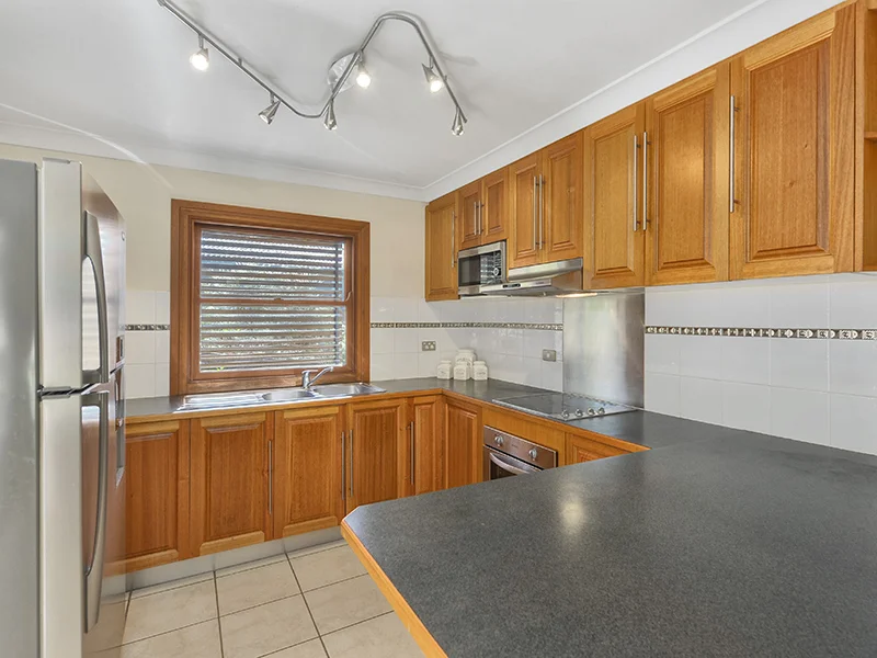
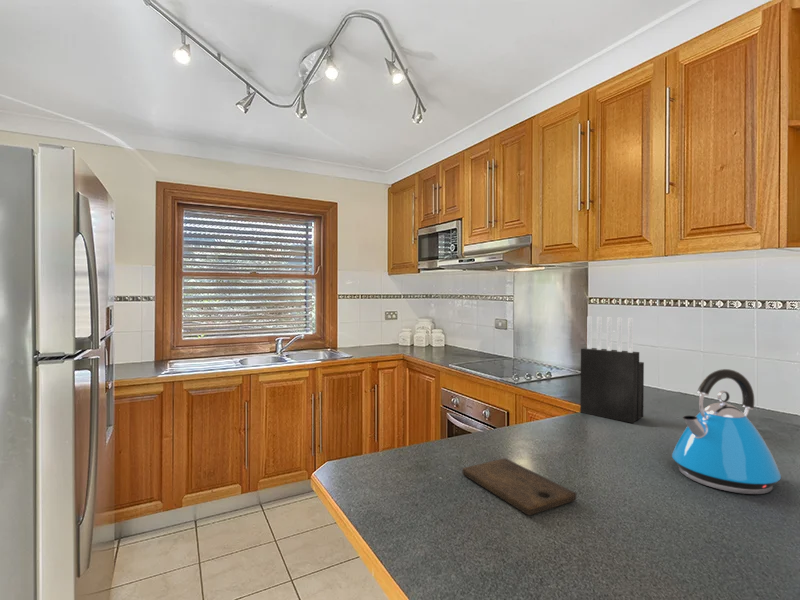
+ knife block (612, 365)
+ cutting board (515, 482)
+ kettle (726, 423)
